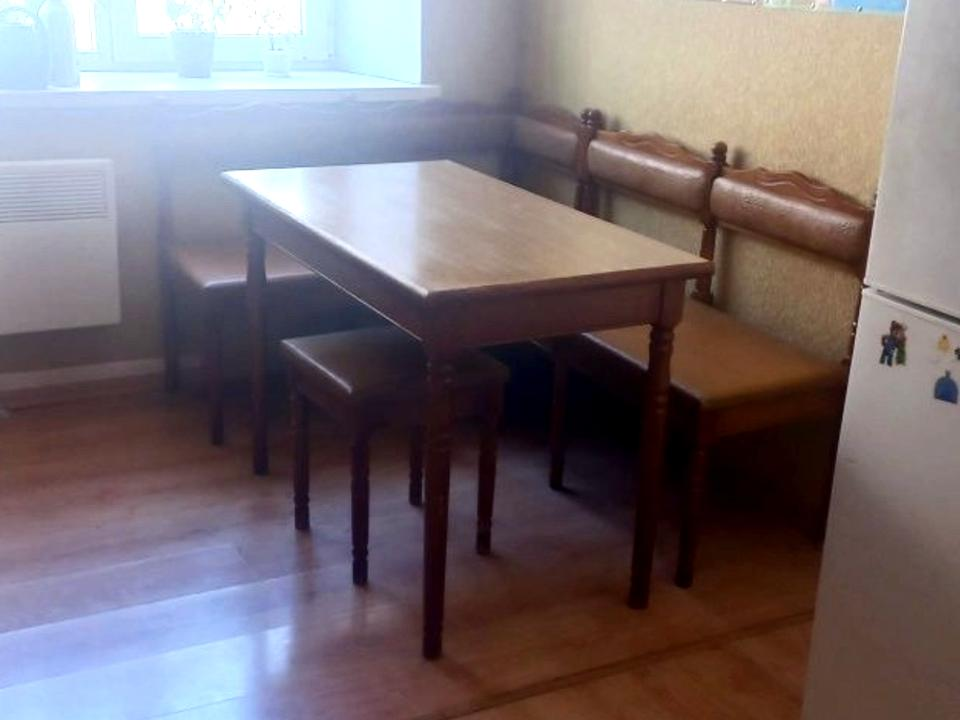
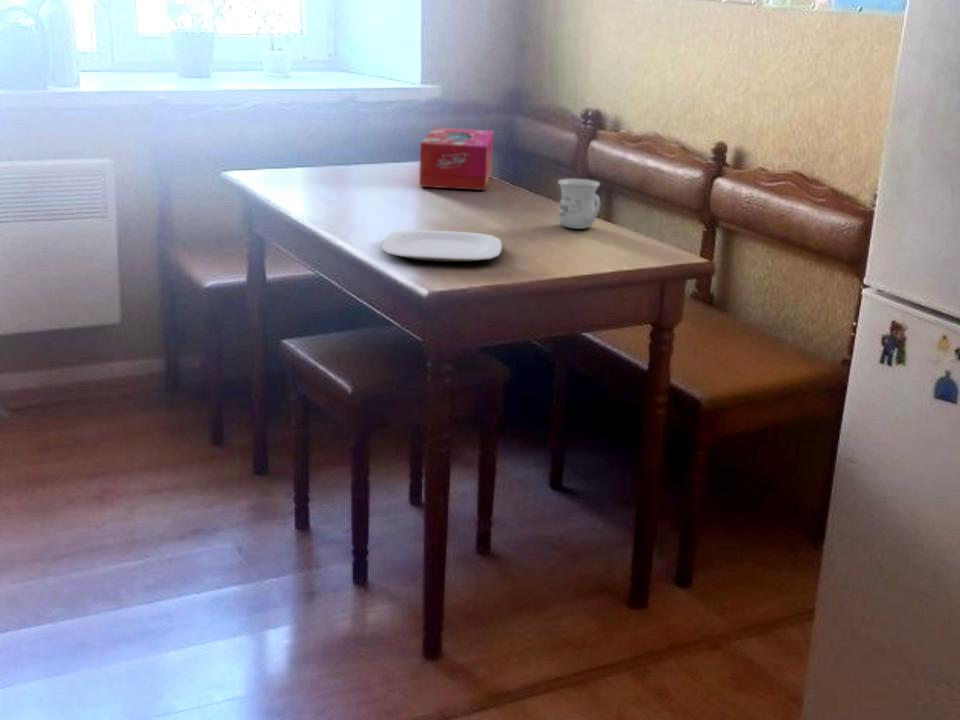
+ plate (442, 247)
+ mug (582, 206)
+ tissue box (458, 157)
